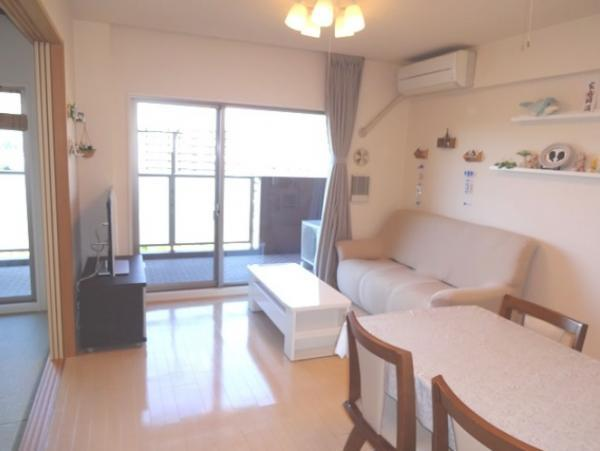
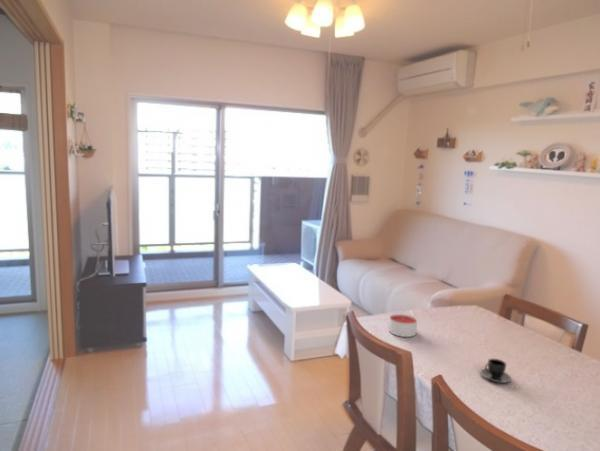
+ teacup (496, 369)
+ candle (402, 324)
